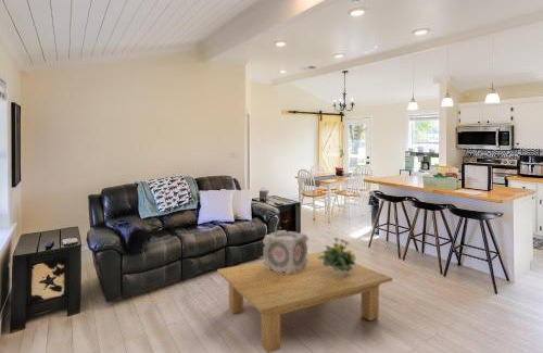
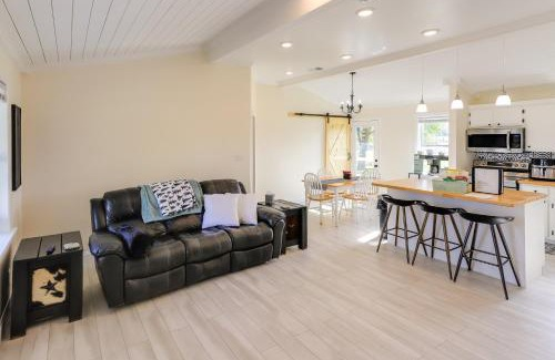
- flowering plant (337, 255)
- coffee table (301, 293)
- decorative container (286, 250)
